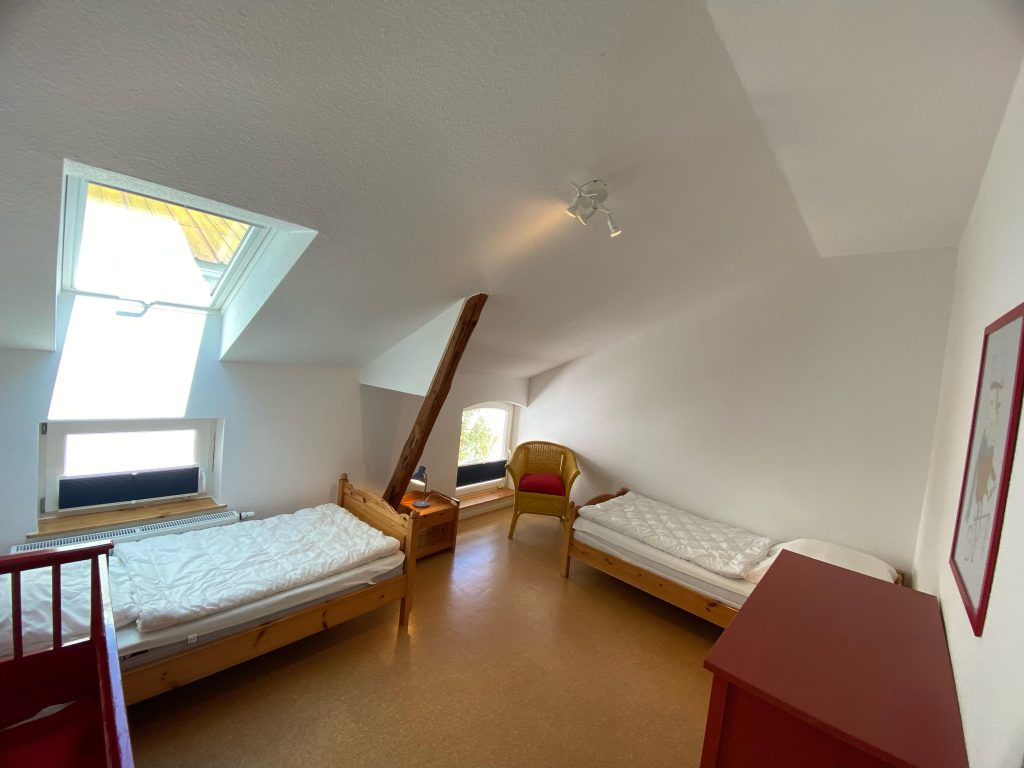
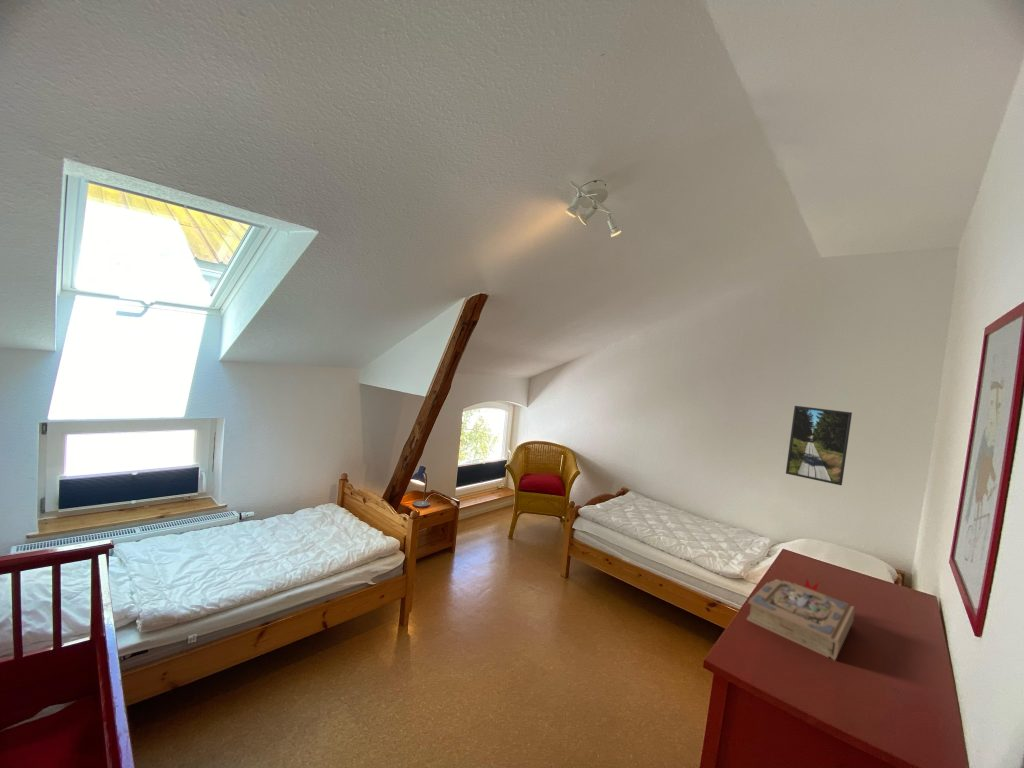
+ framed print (817, 444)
+ book (803, 607)
